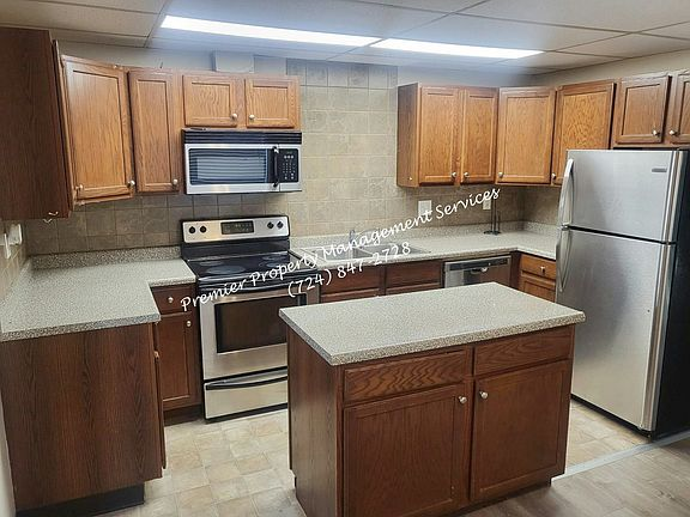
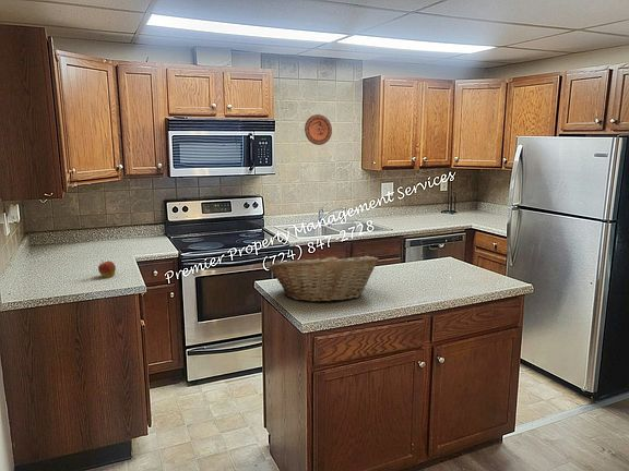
+ fruit basket (323, 271)
+ decorative plate (318, 130)
+ apple (106, 268)
